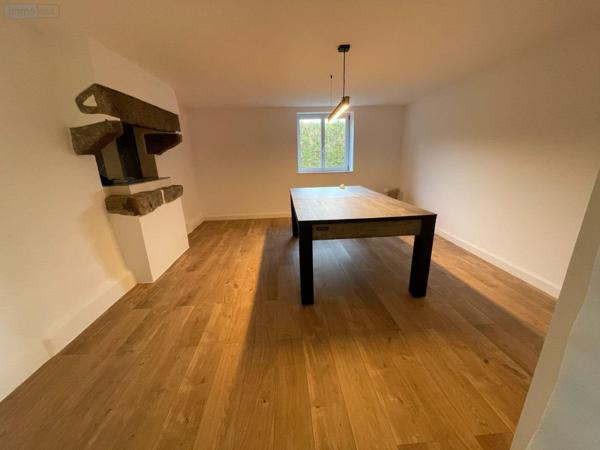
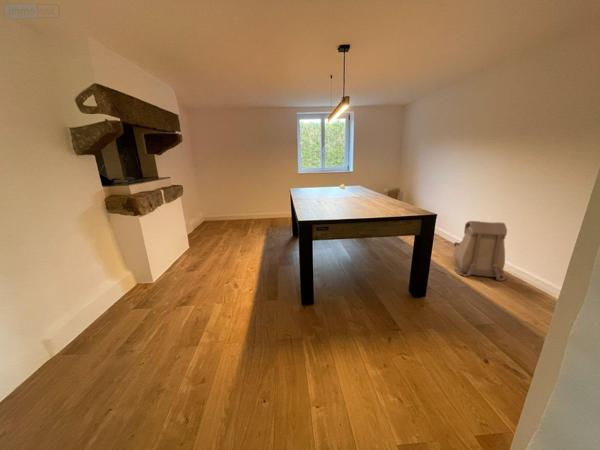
+ backpack (481, 246)
